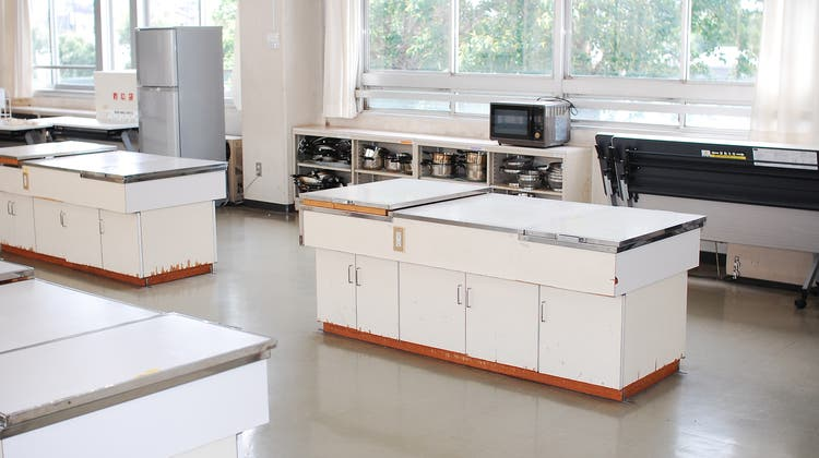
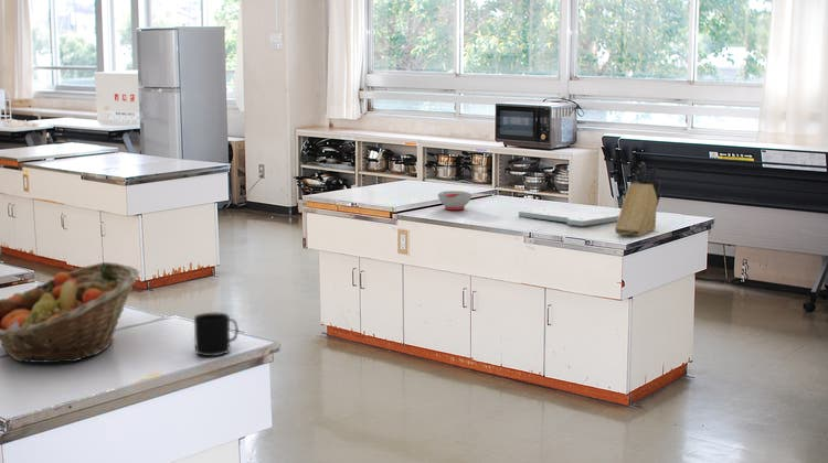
+ fruit basket (64, 310)
+ knife block (639, 197)
+ soup bowl (454, 201)
+ mug (217, 333)
+ cutting board (564, 216)
